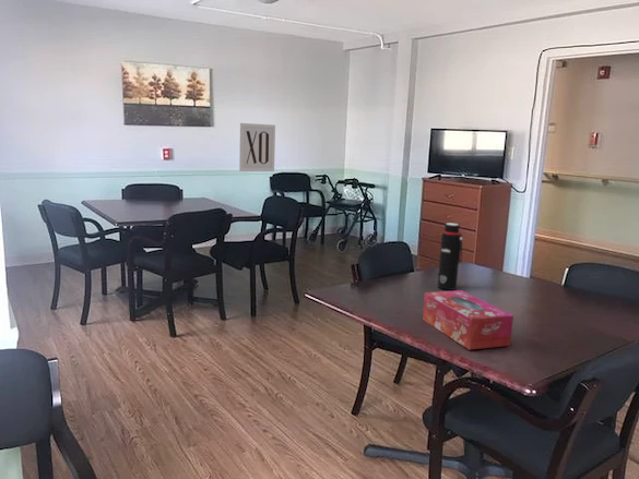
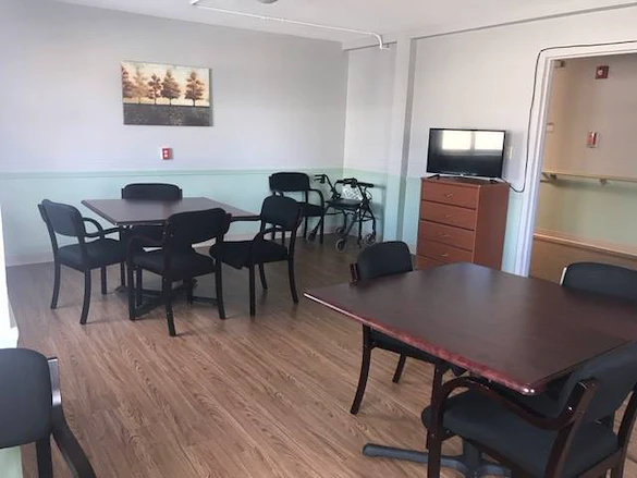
- tissue box (464, 318)
- water bottle (451, 256)
- wall art (257, 147)
